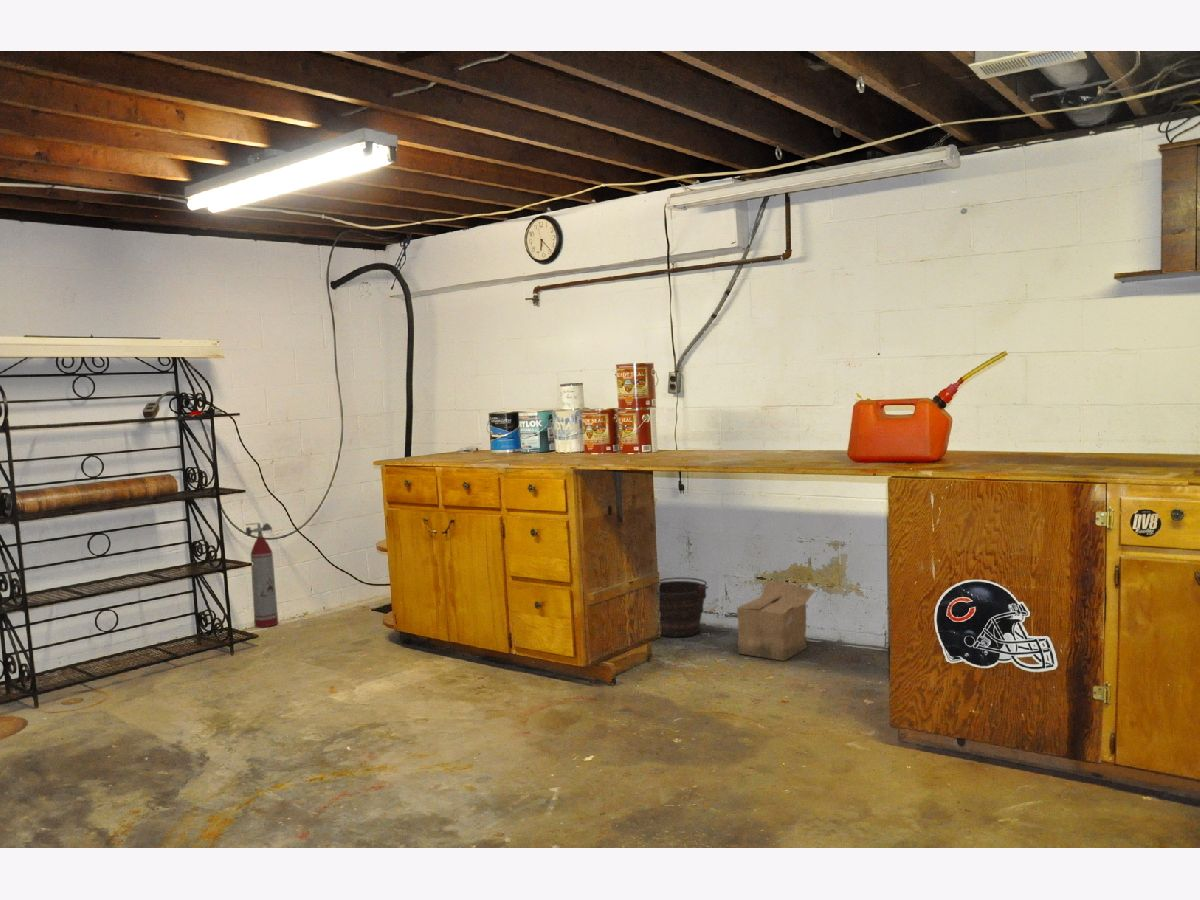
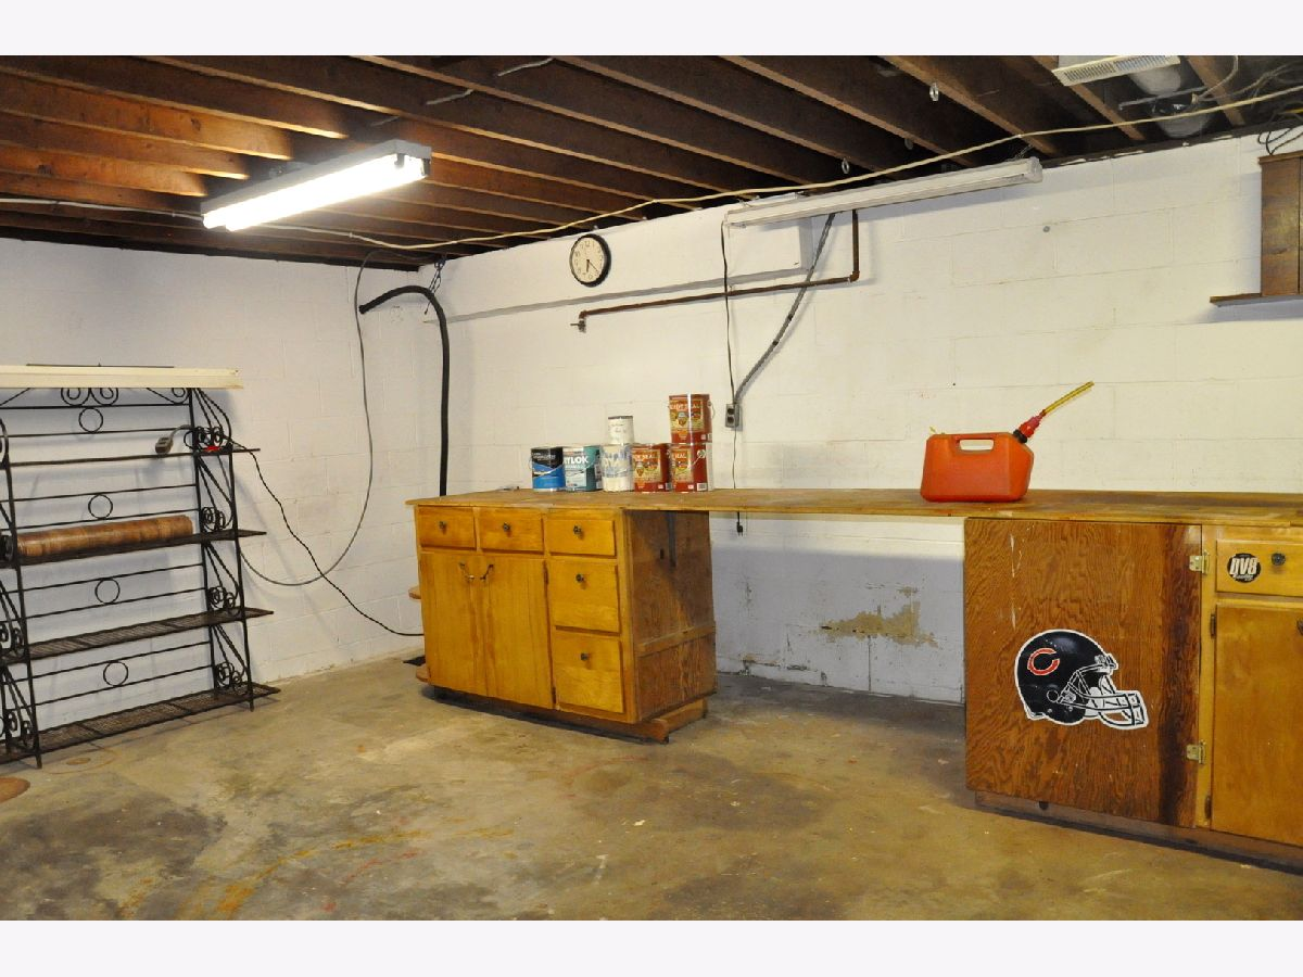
- bucket (677, 606)
- cardboard box (777, 618)
- fire extinguisher (263, 573)
